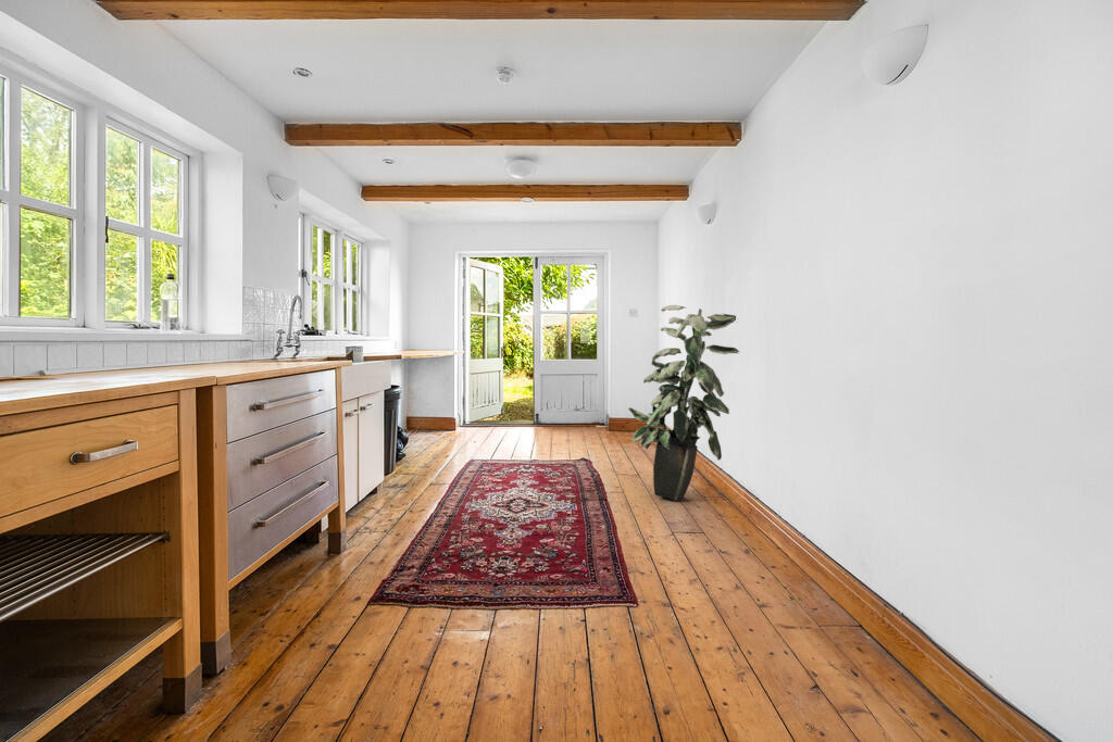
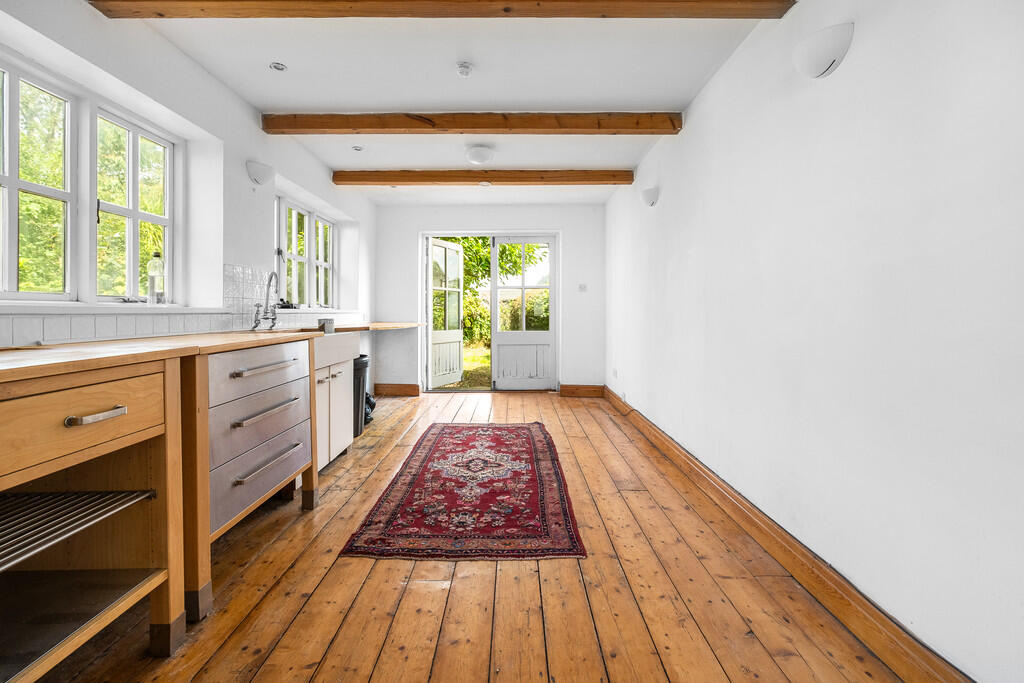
- indoor plant (683, 401)
